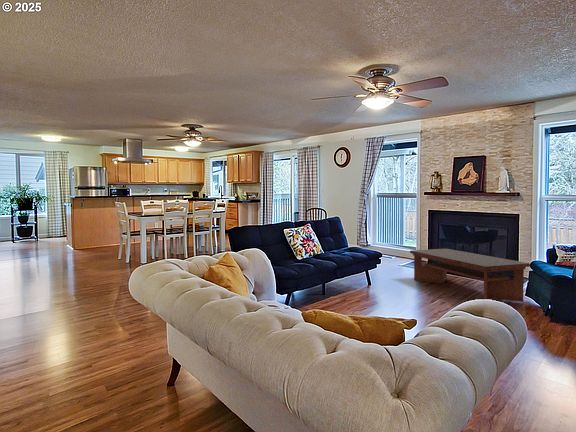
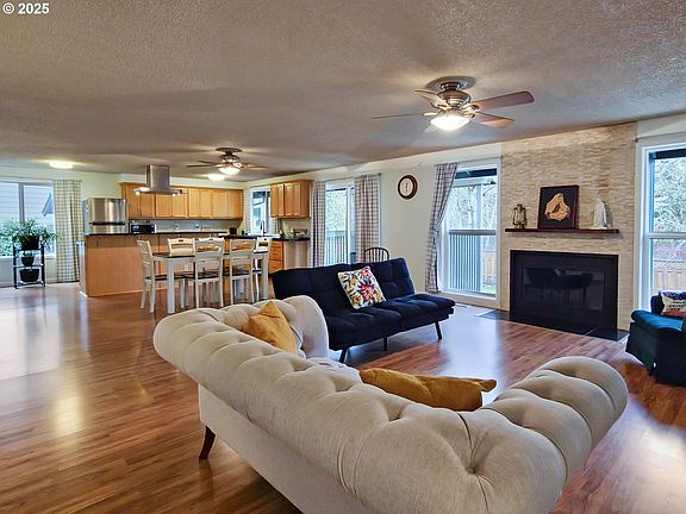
- coffee table (462, 273)
